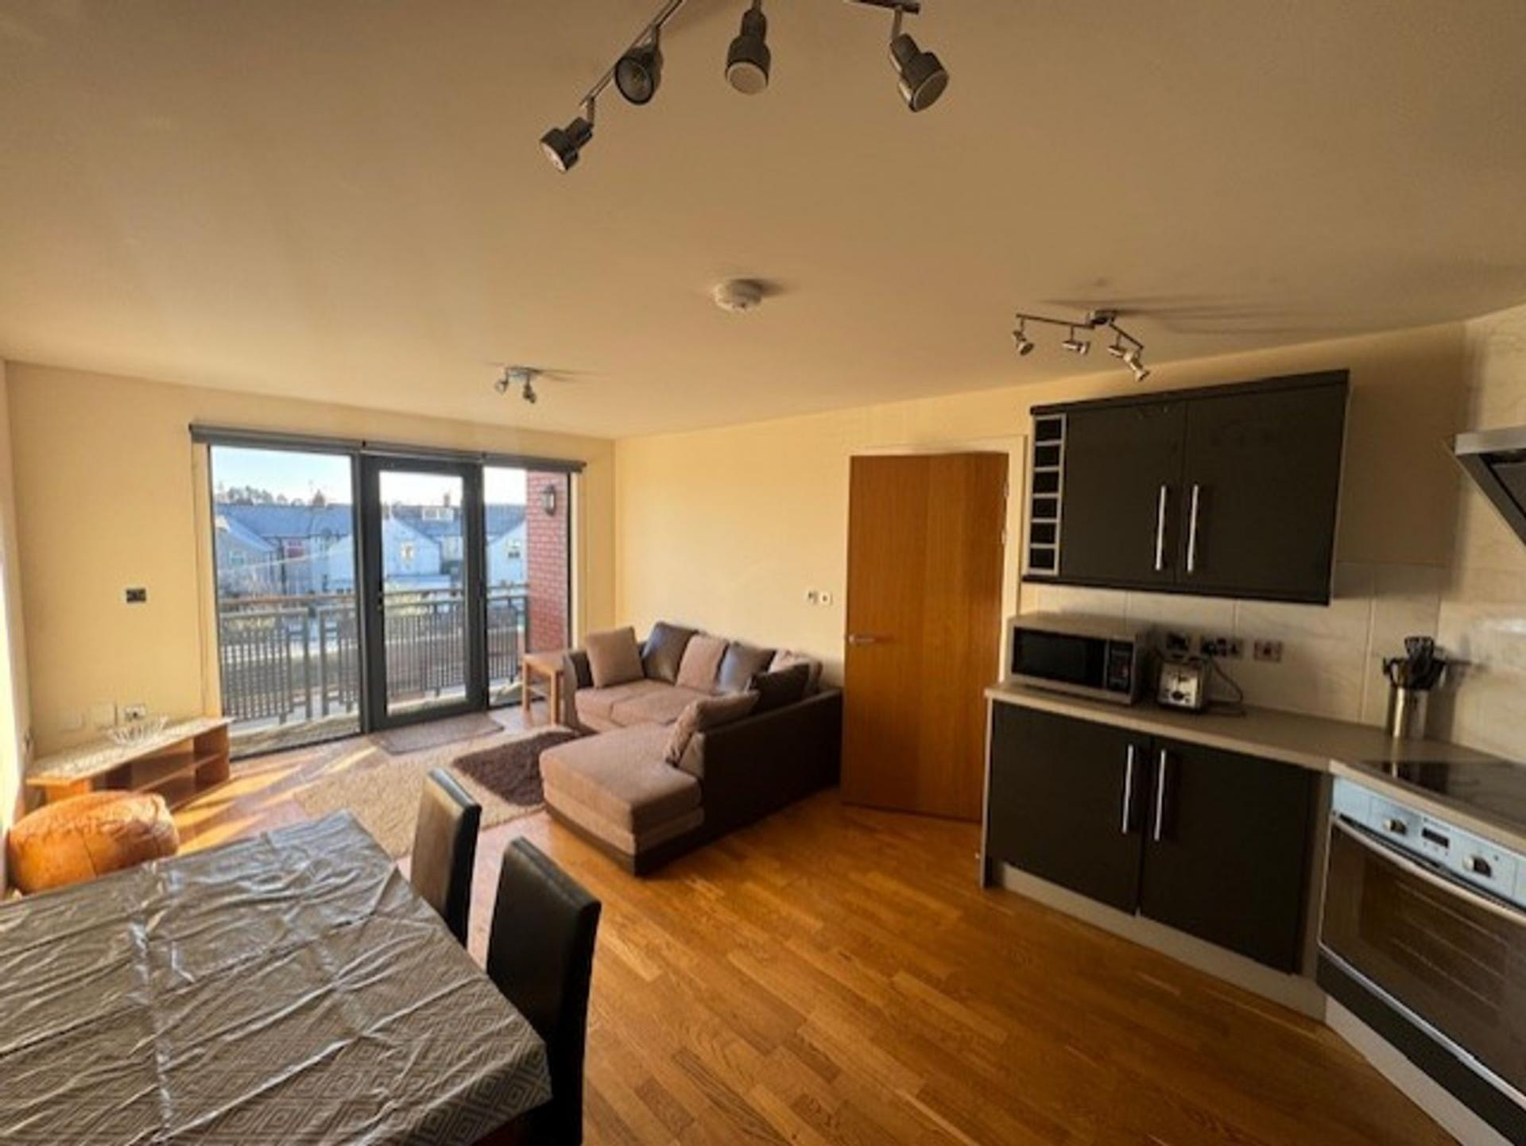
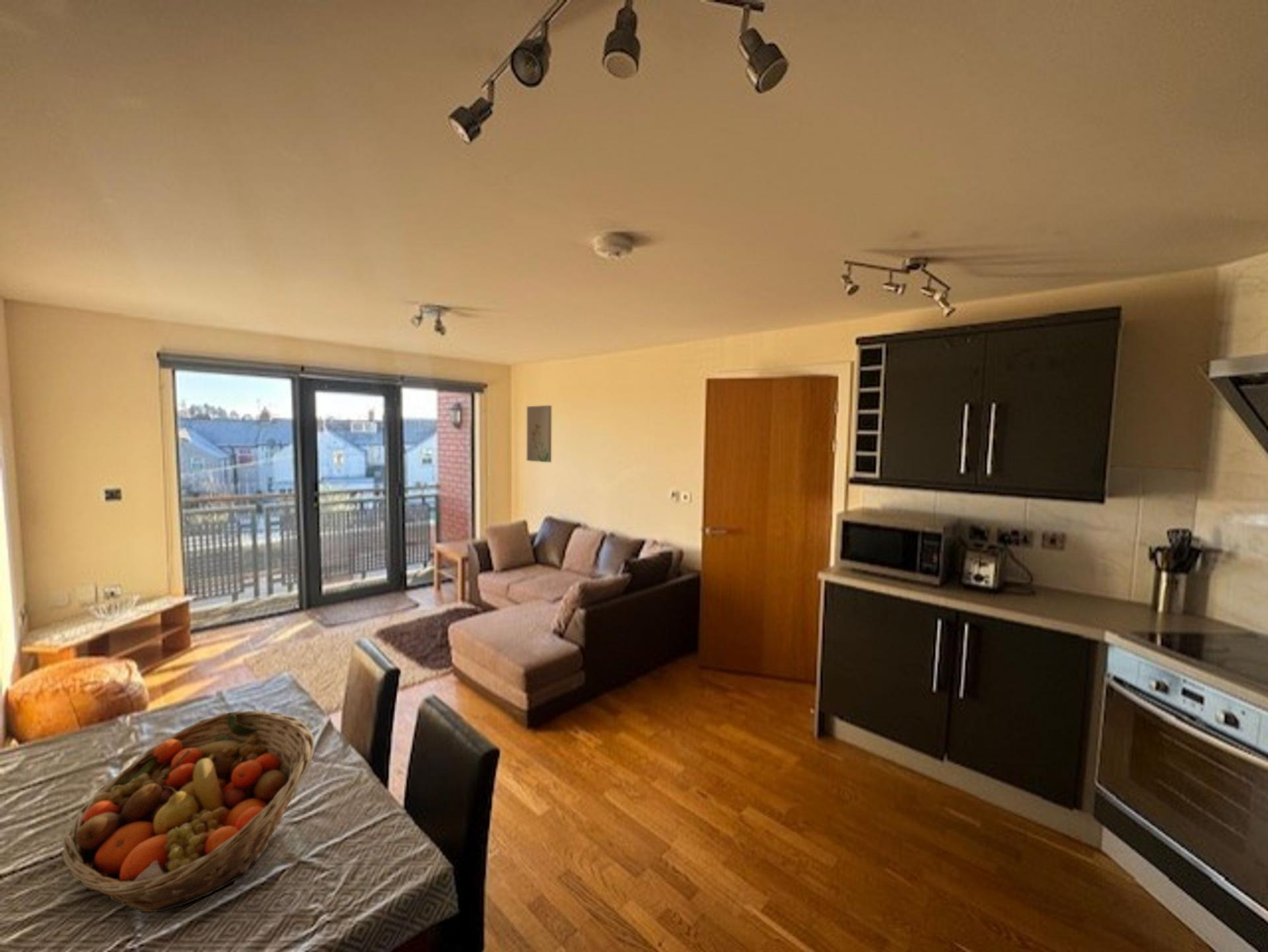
+ fruit basket (201, 800)
+ wall art (538, 434)
